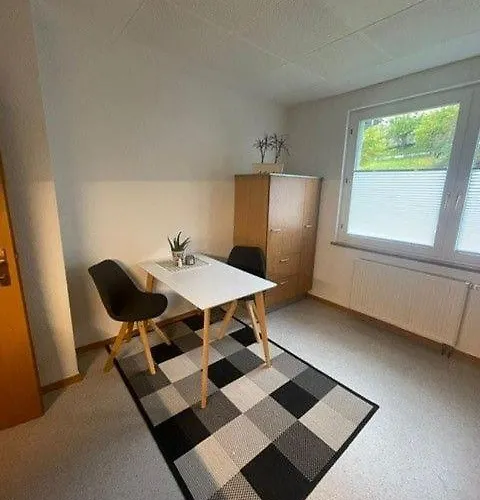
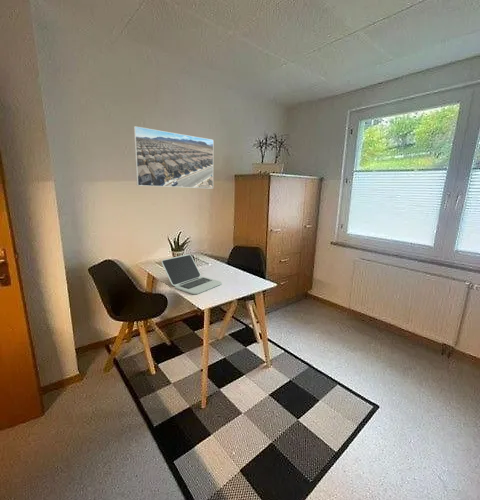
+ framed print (177, 161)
+ laptop (192, 272)
